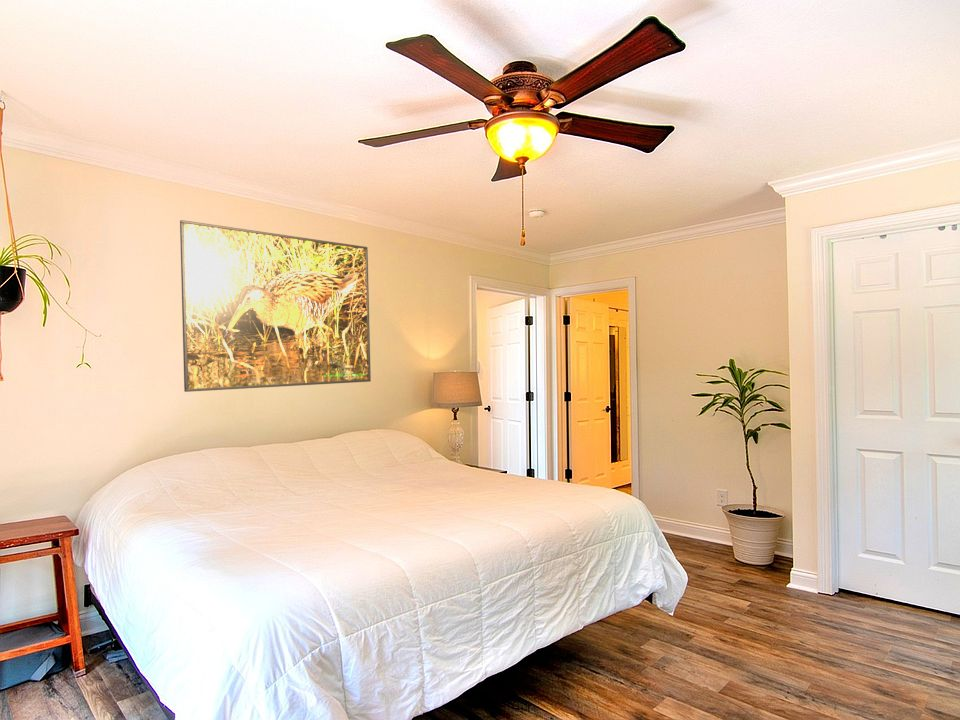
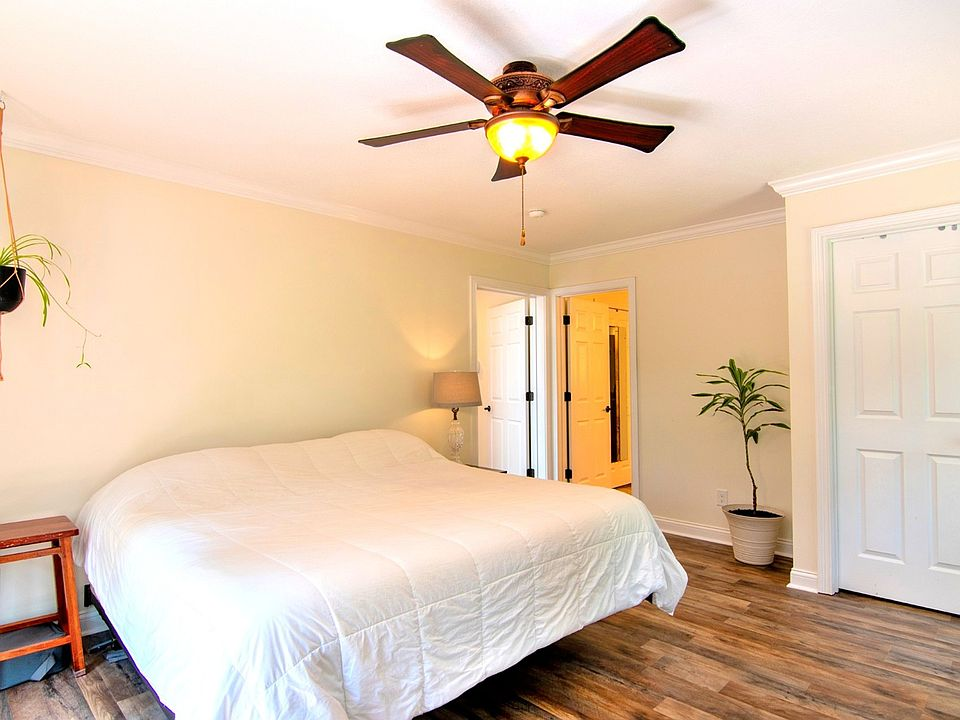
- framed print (286, 310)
